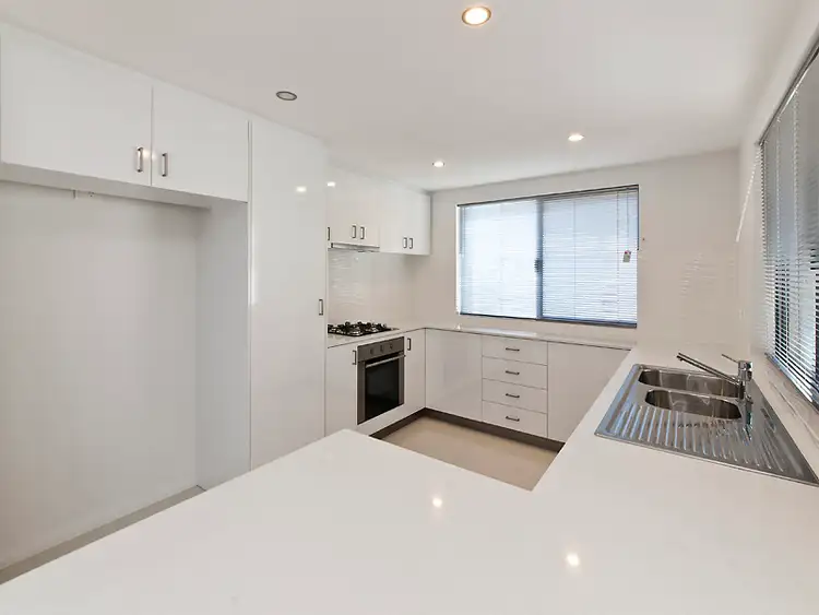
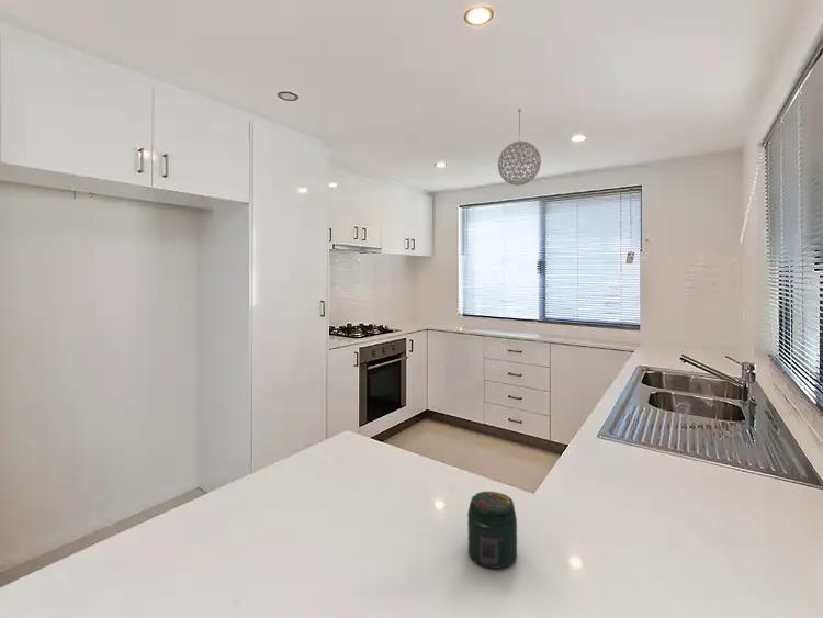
+ pendant light (519, 147)
+ jar (492, 527)
